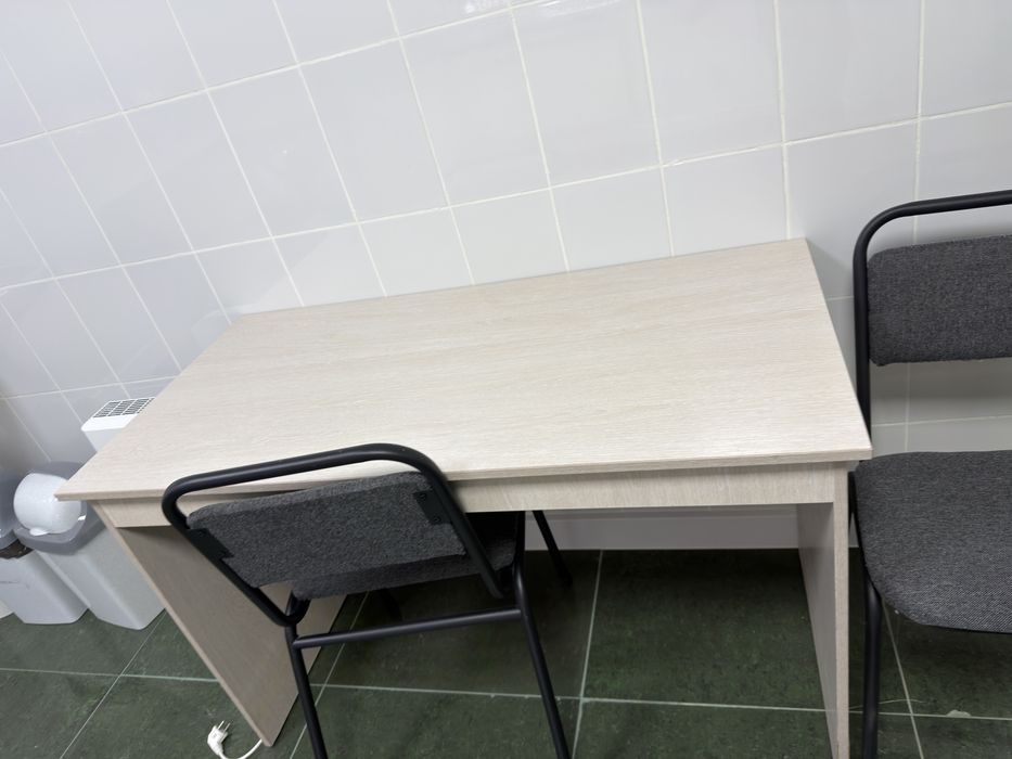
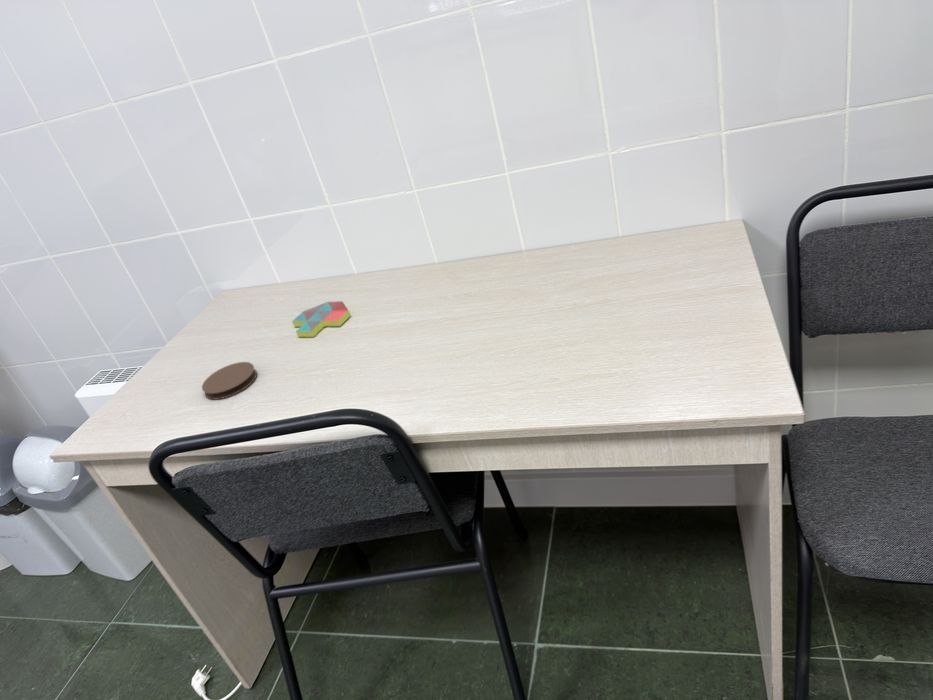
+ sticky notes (320, 318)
+ coaster (229, 380)
